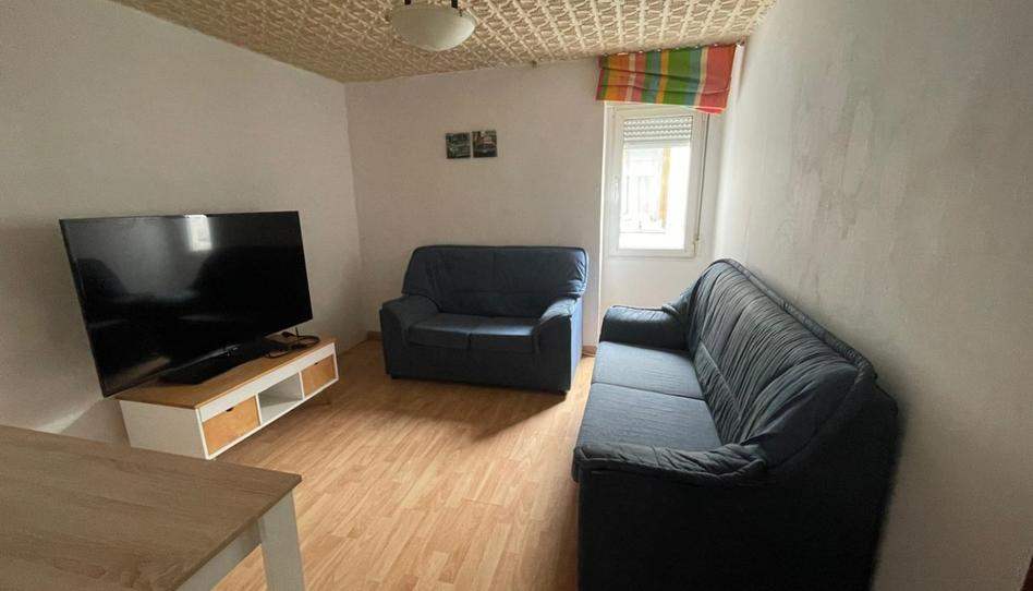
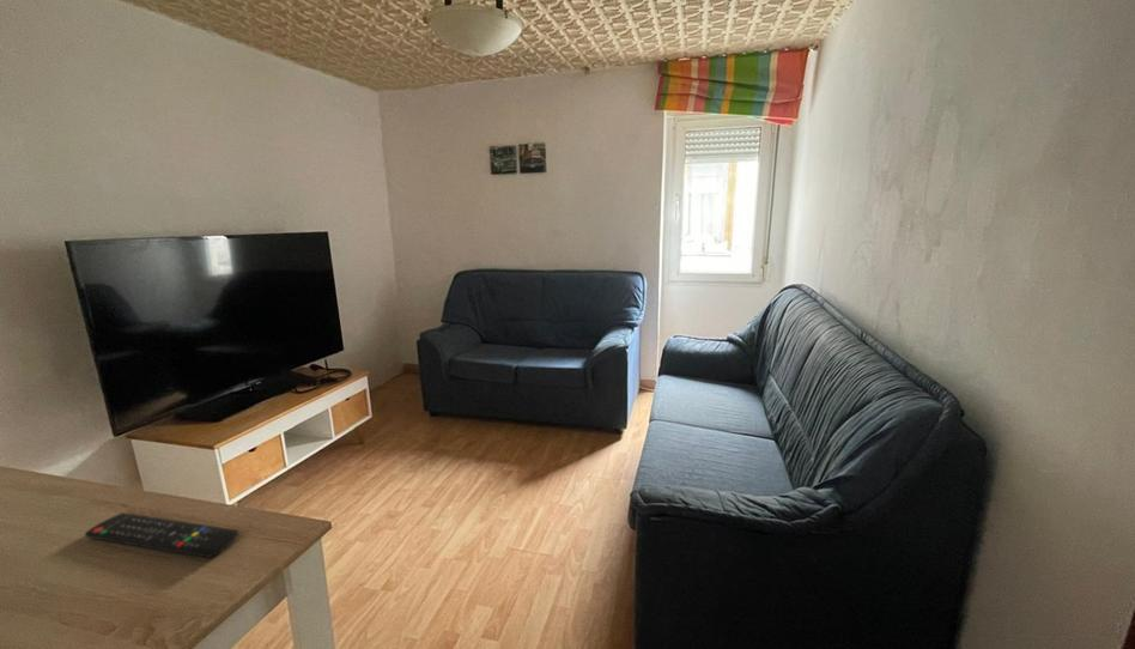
+ remote control (160, 535)
